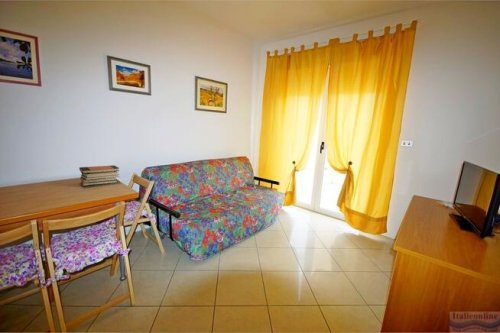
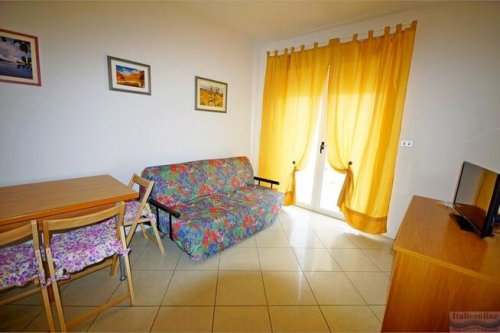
- book stack (100, 175)
